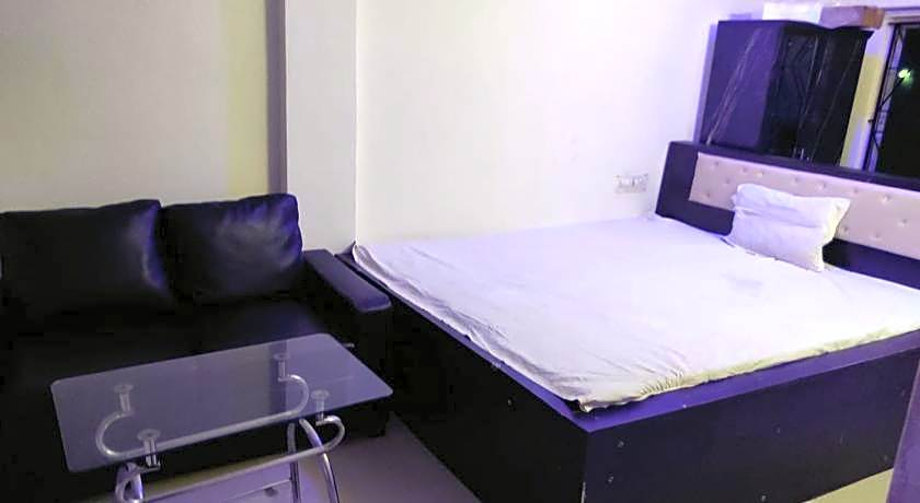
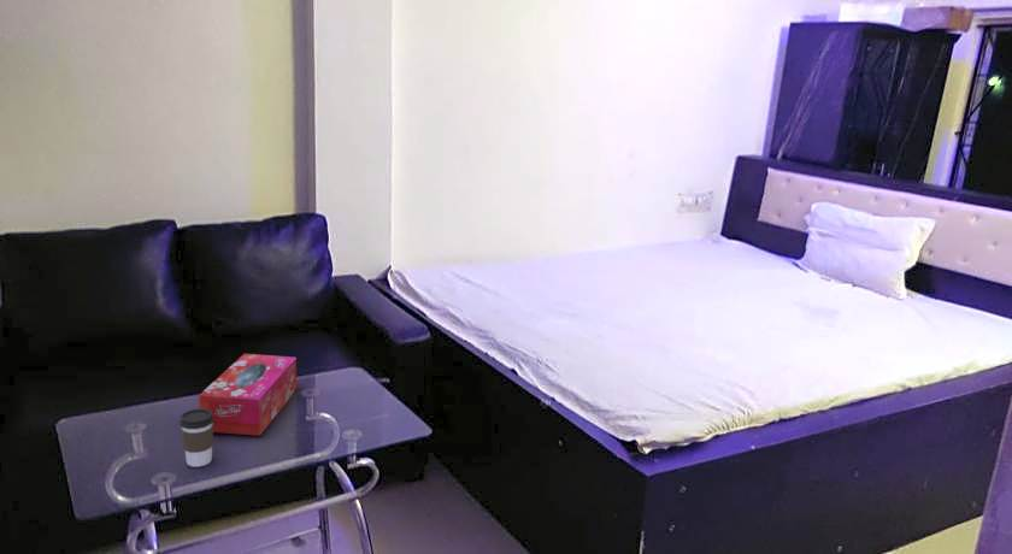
+ tissue box (251, 391)
+ coffee cup (198, 437)
